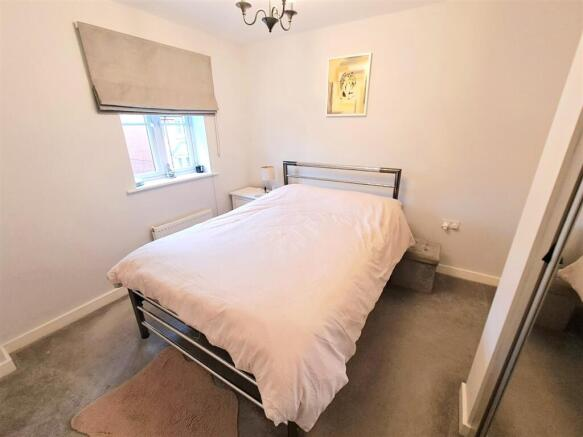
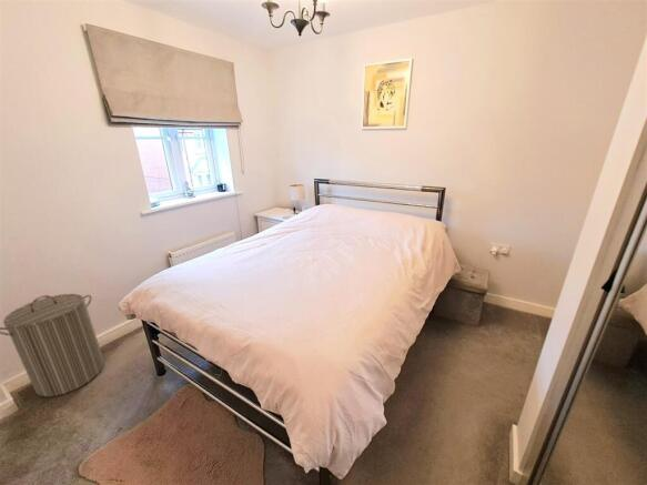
+ laundry hamper (58, 337)
